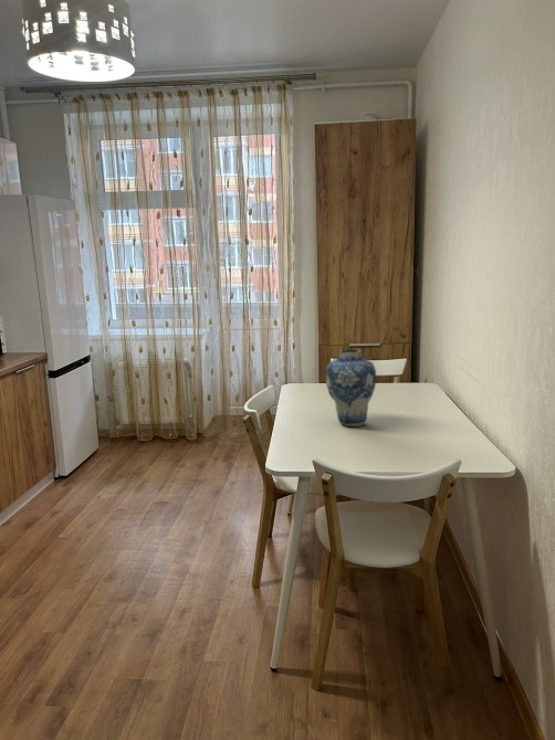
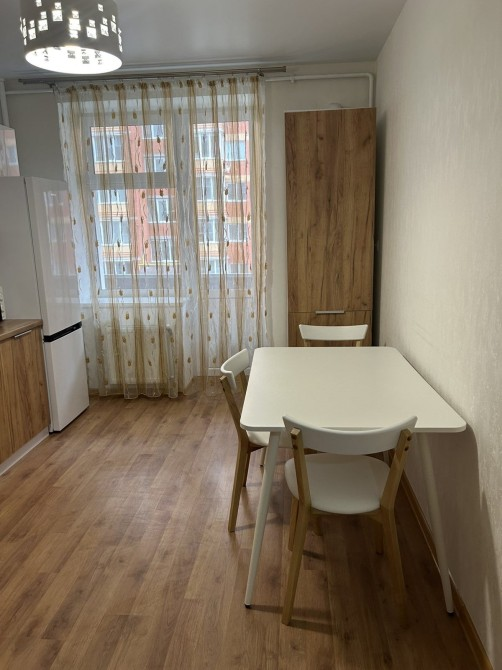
- vase (350, 388)
